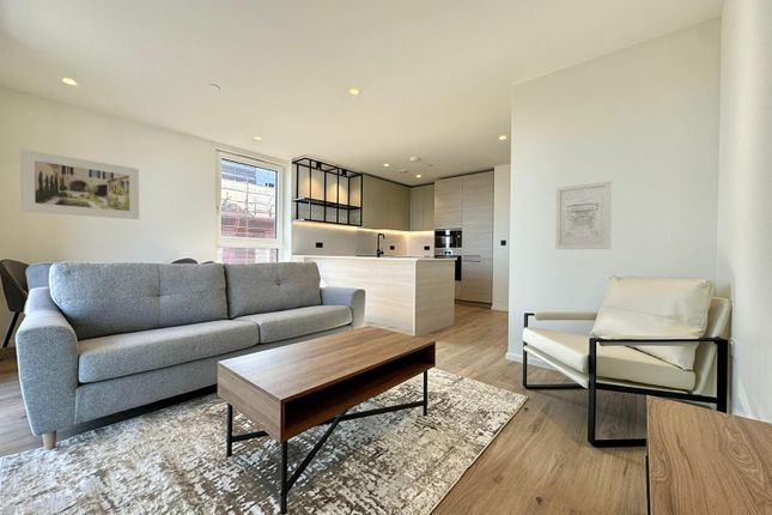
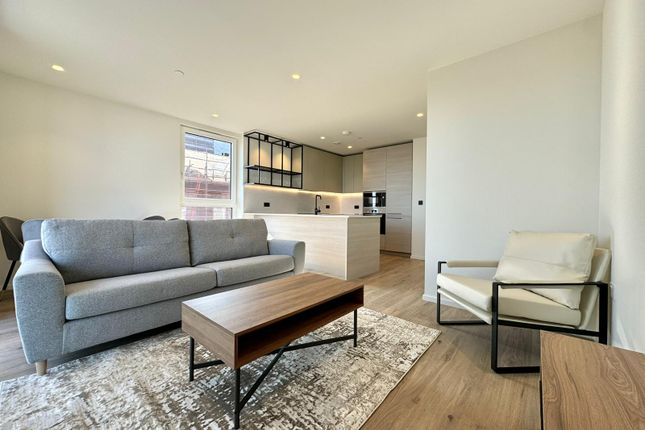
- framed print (85, 188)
- wall art (582, 217)
